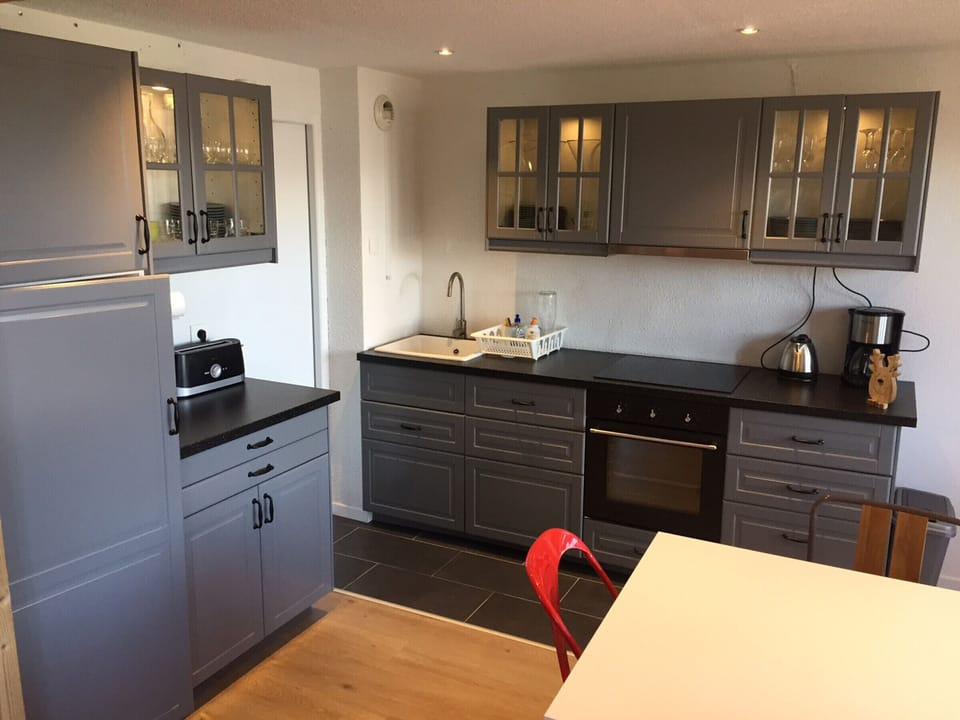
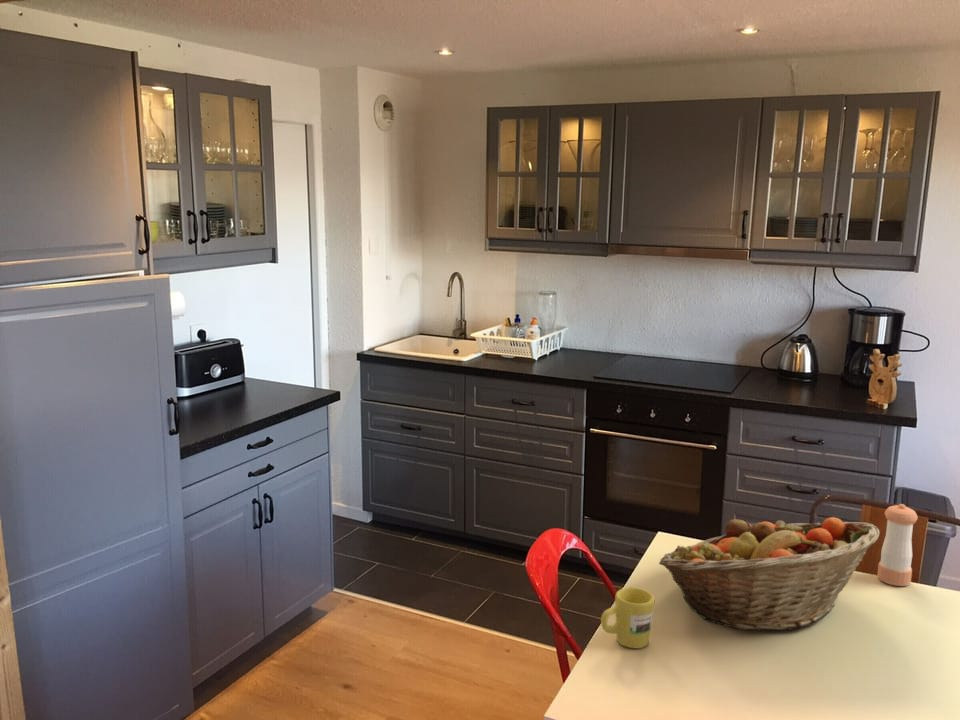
+ pepper shaker (898, 542)
+ mug (625, 620)
+ fruit basket (768, 561)
